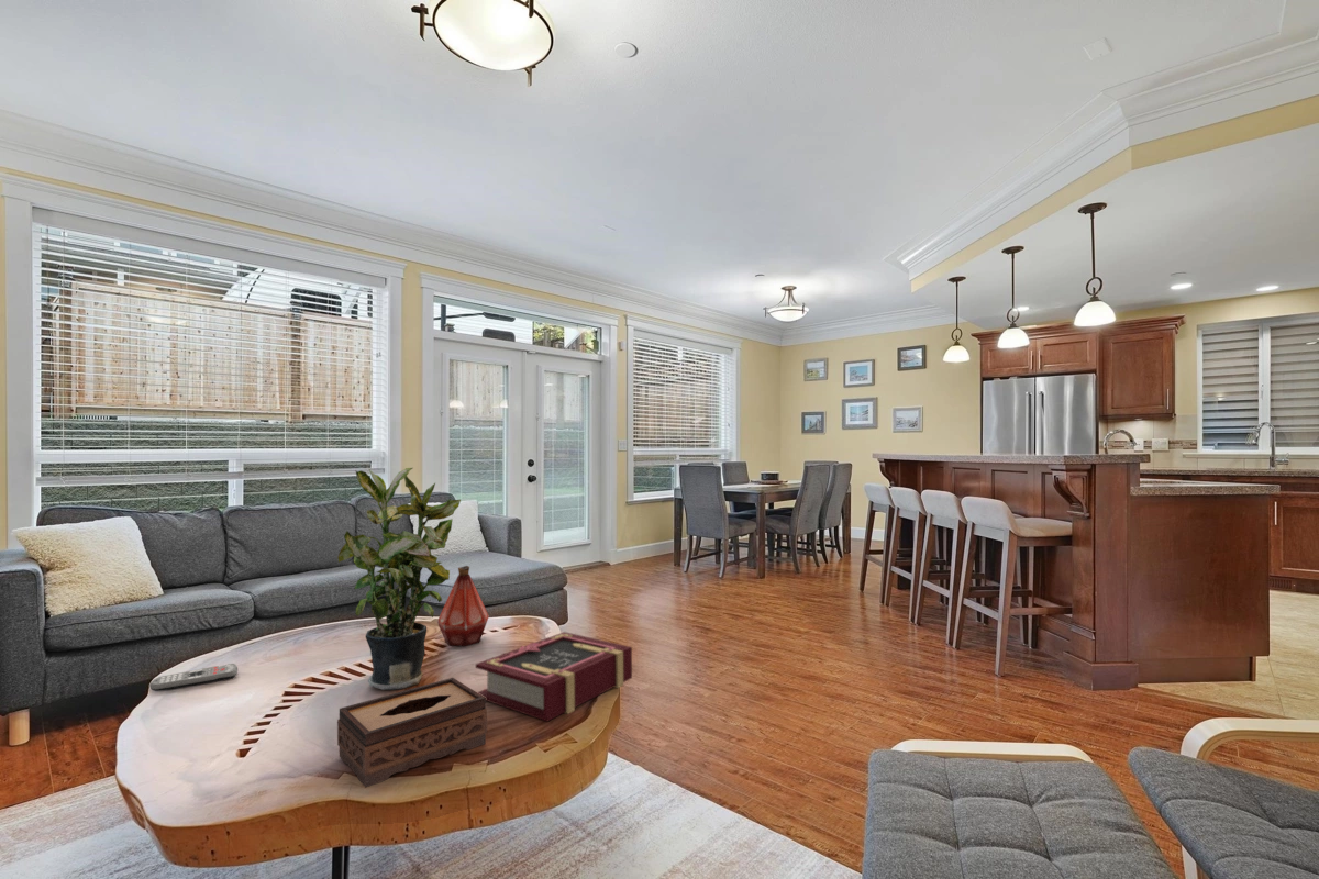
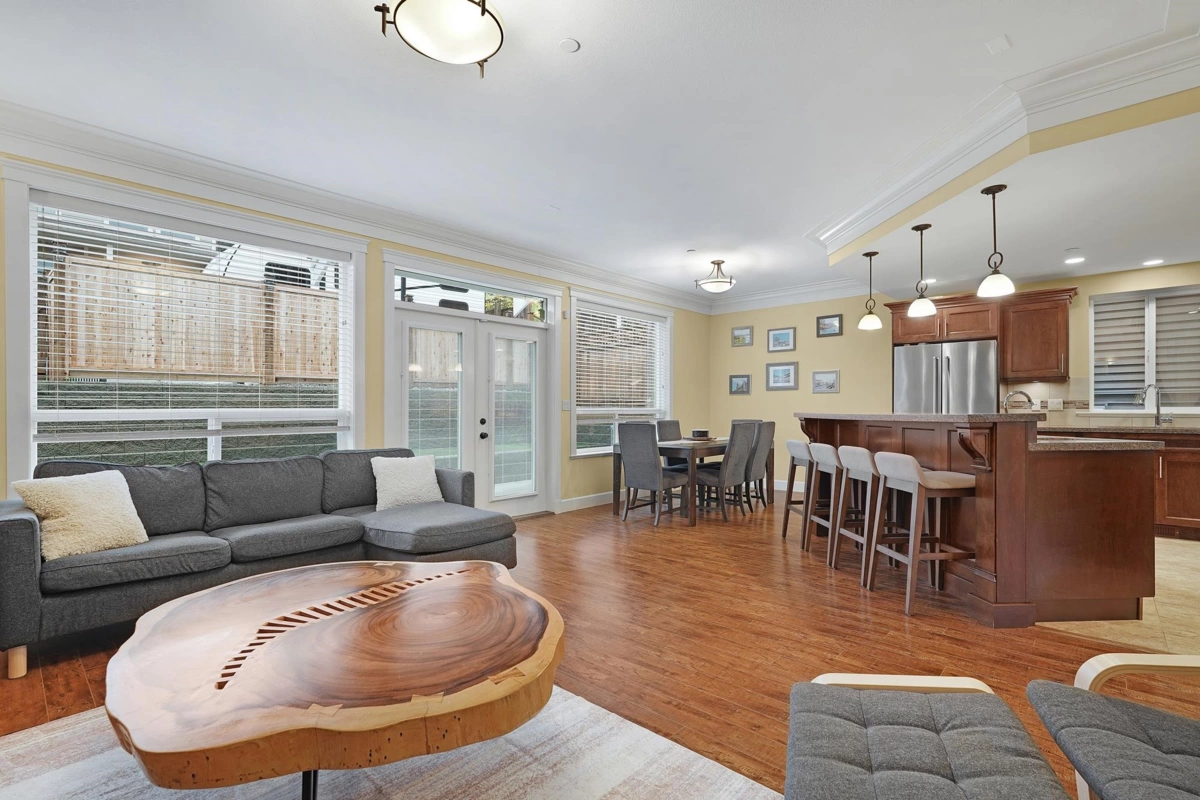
- potted plant (406, 574)
- book (557, 669)
- bottle (464, 603)
- remote control (195, 677)
- tissue box (413, 726)
